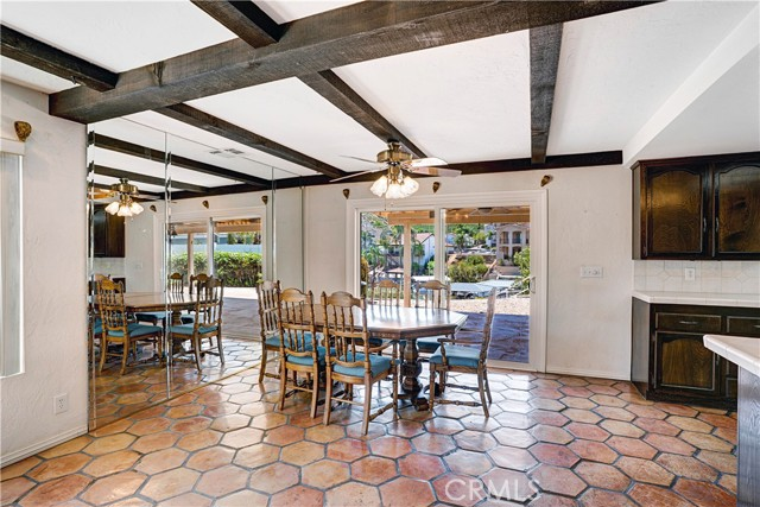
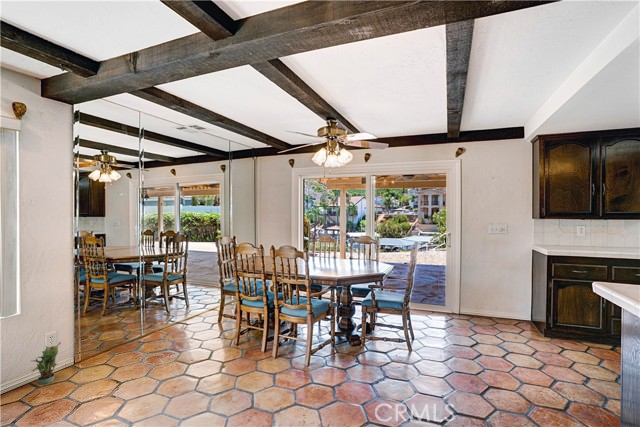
+ potted plant (46, 363)
